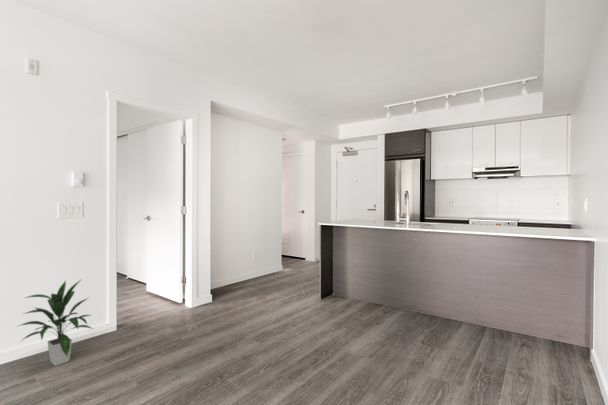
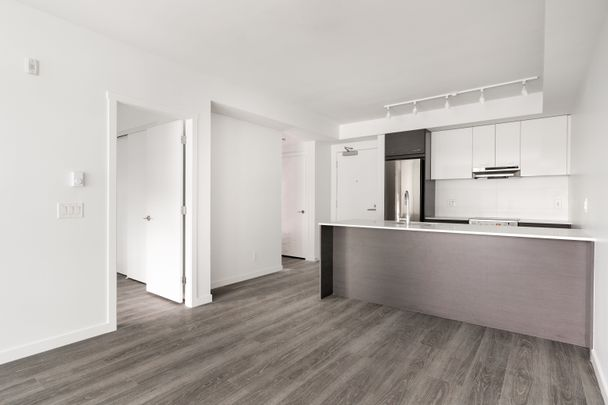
- indoor plant (58, 322)
